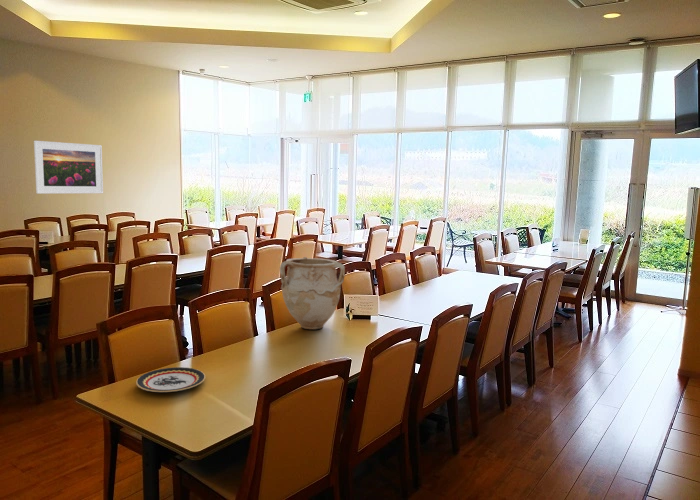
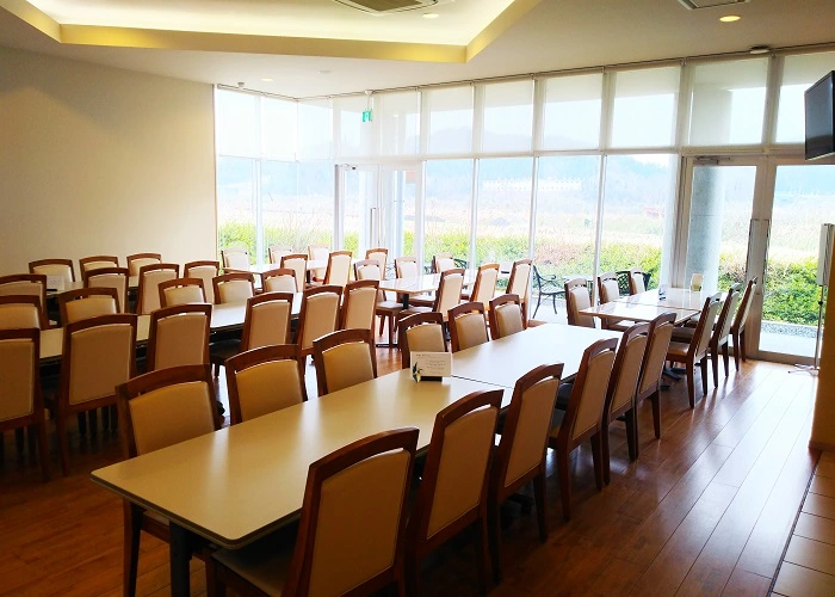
- vase (309, 293)
- plate (171, 381)
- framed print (70, 168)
